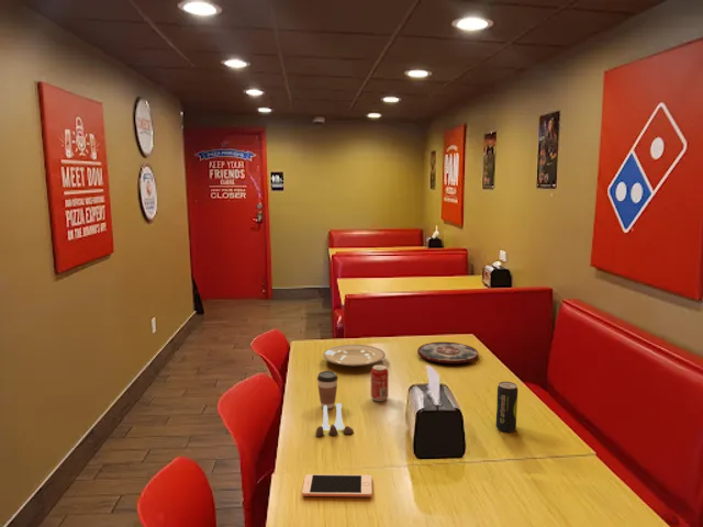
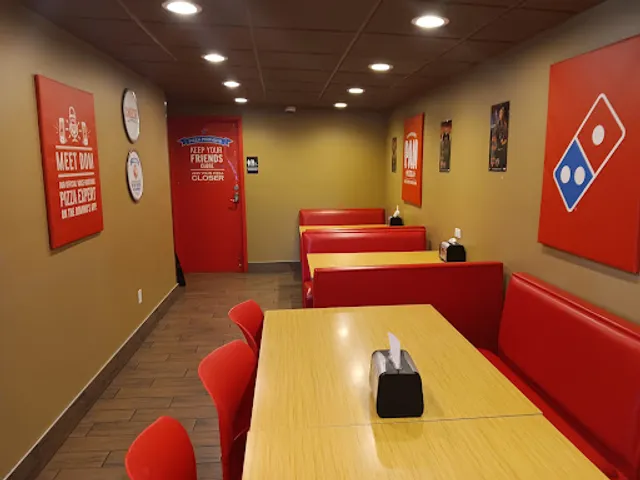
- coffee cup (327, 390)
- plate (447, 352)
- beverage can (506, 406)
- cell phone (337, 485)
- salt and pepper shaker set (336, 418)
- beverage can (379, 382)
- plate (354, 357)
